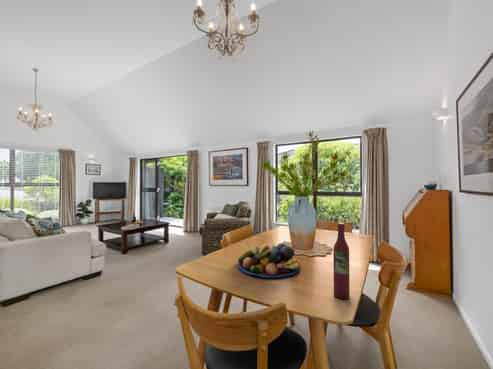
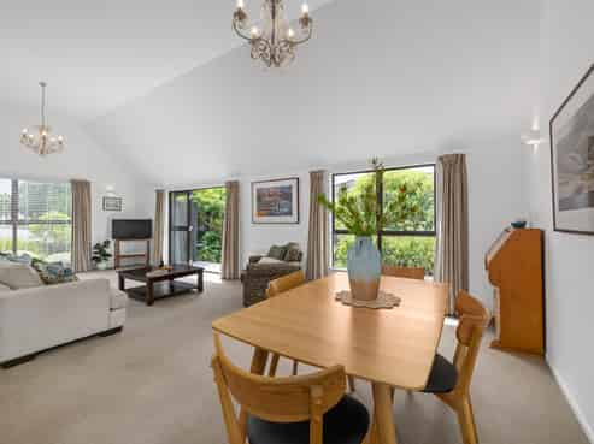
- fruit bowl (268, 254)
- wine bottle (341, 259)
